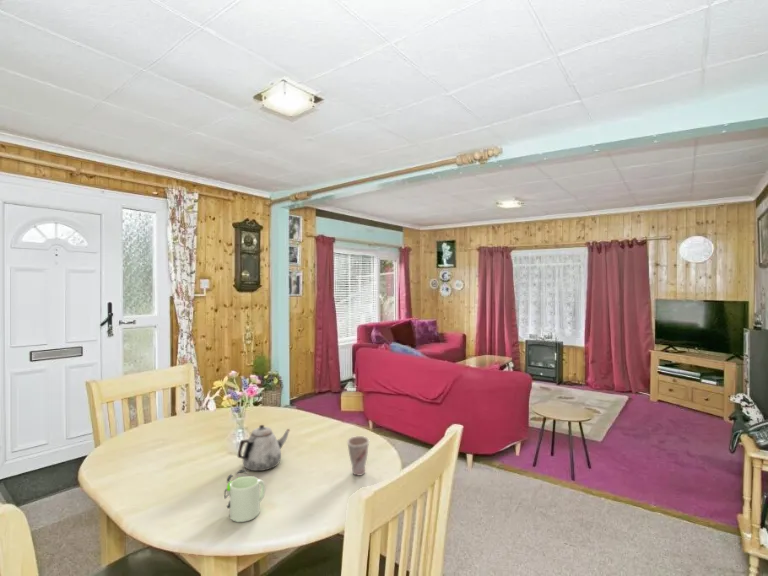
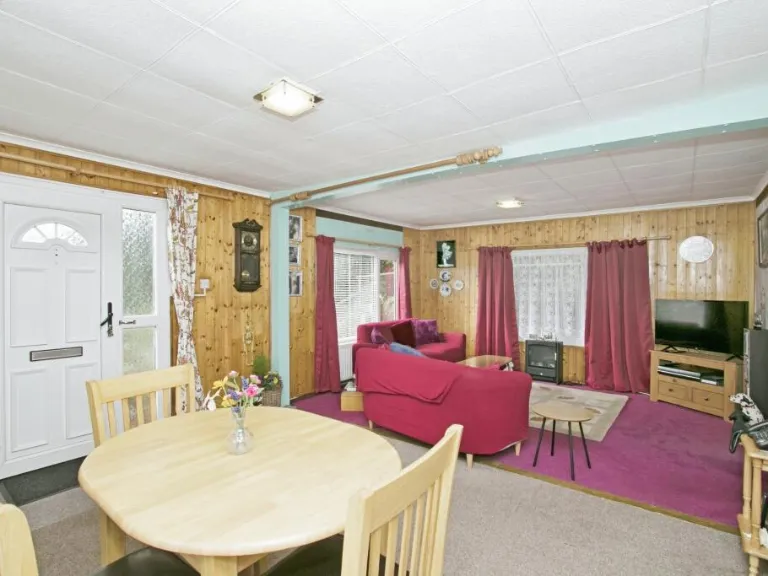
- cup (358, 456)
- teapot (265, 443)
- mug (247, 492)
